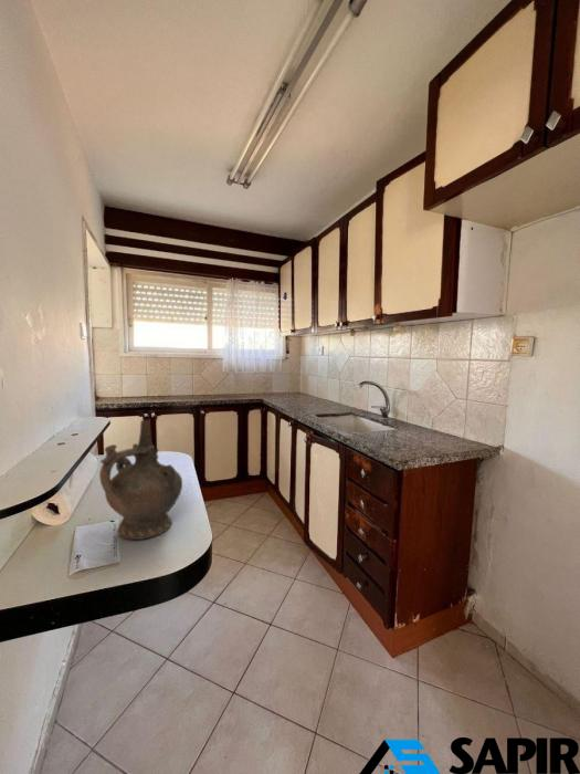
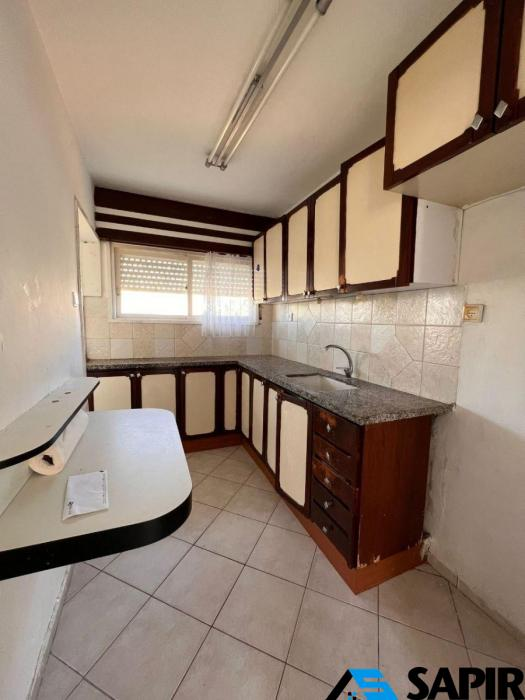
- ceremonial vessel (141, 475)
